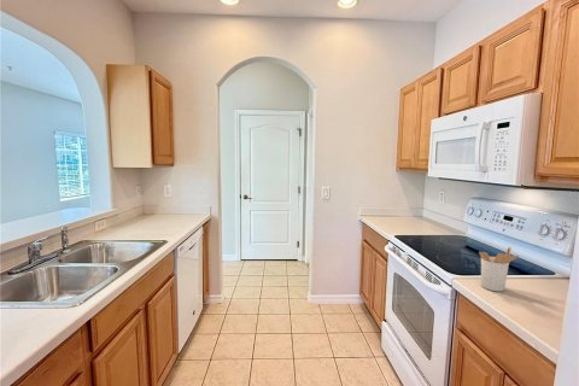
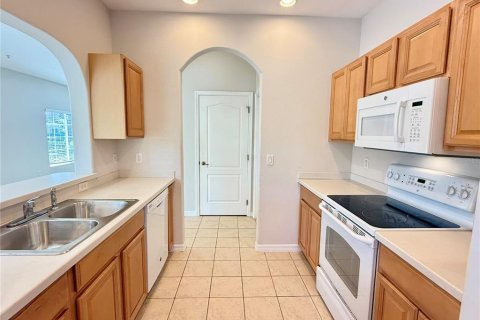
- utensil holder (497, 269)
